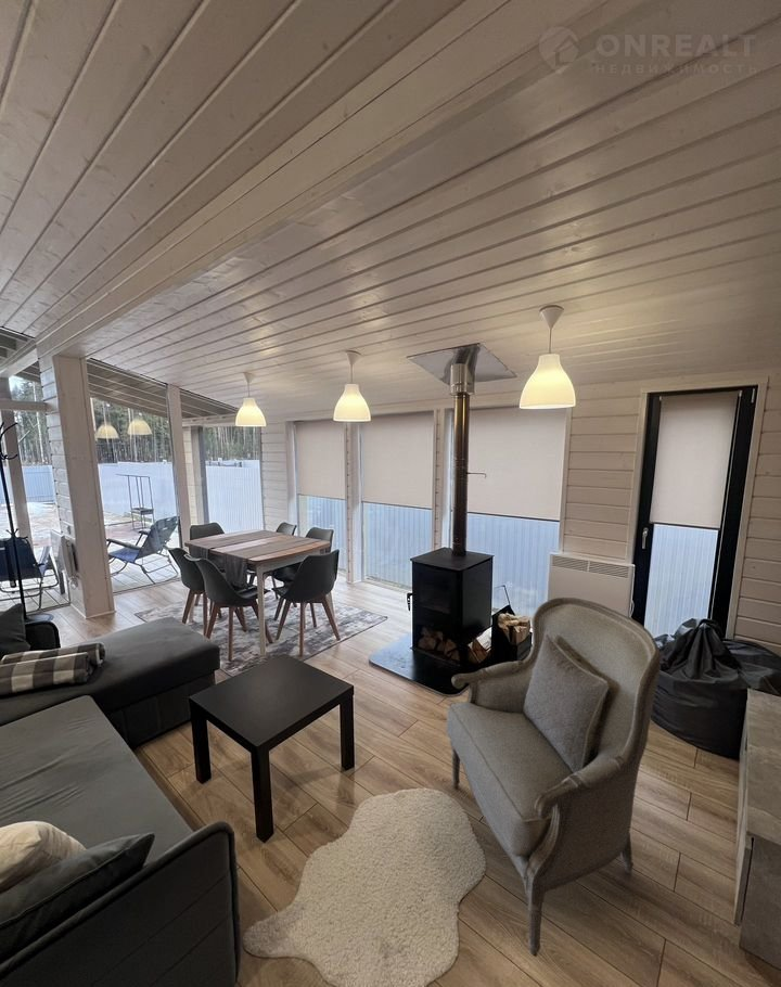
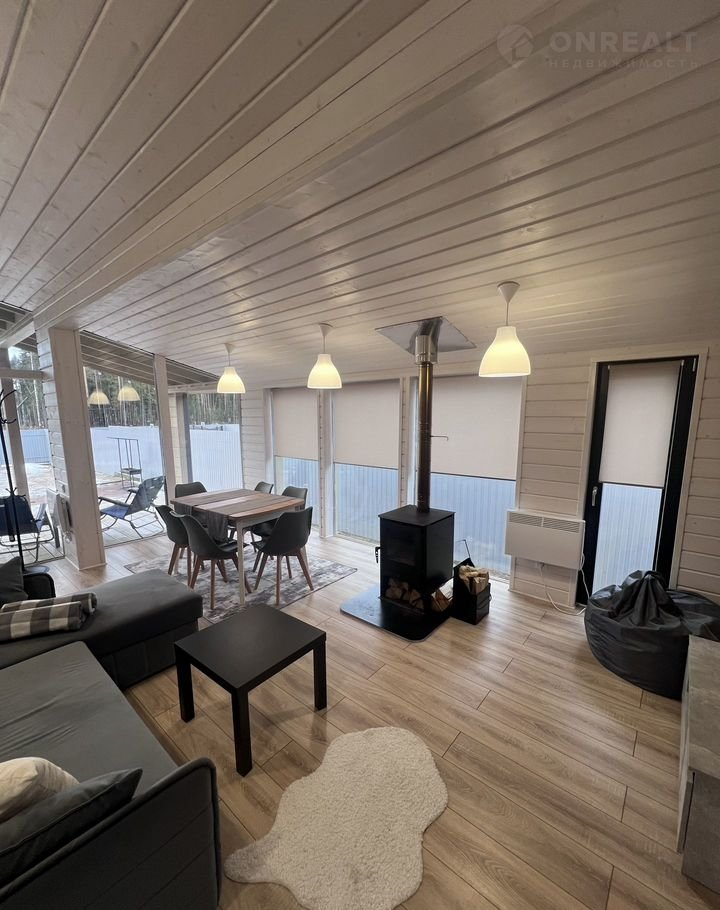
- armchair (551, 733)
